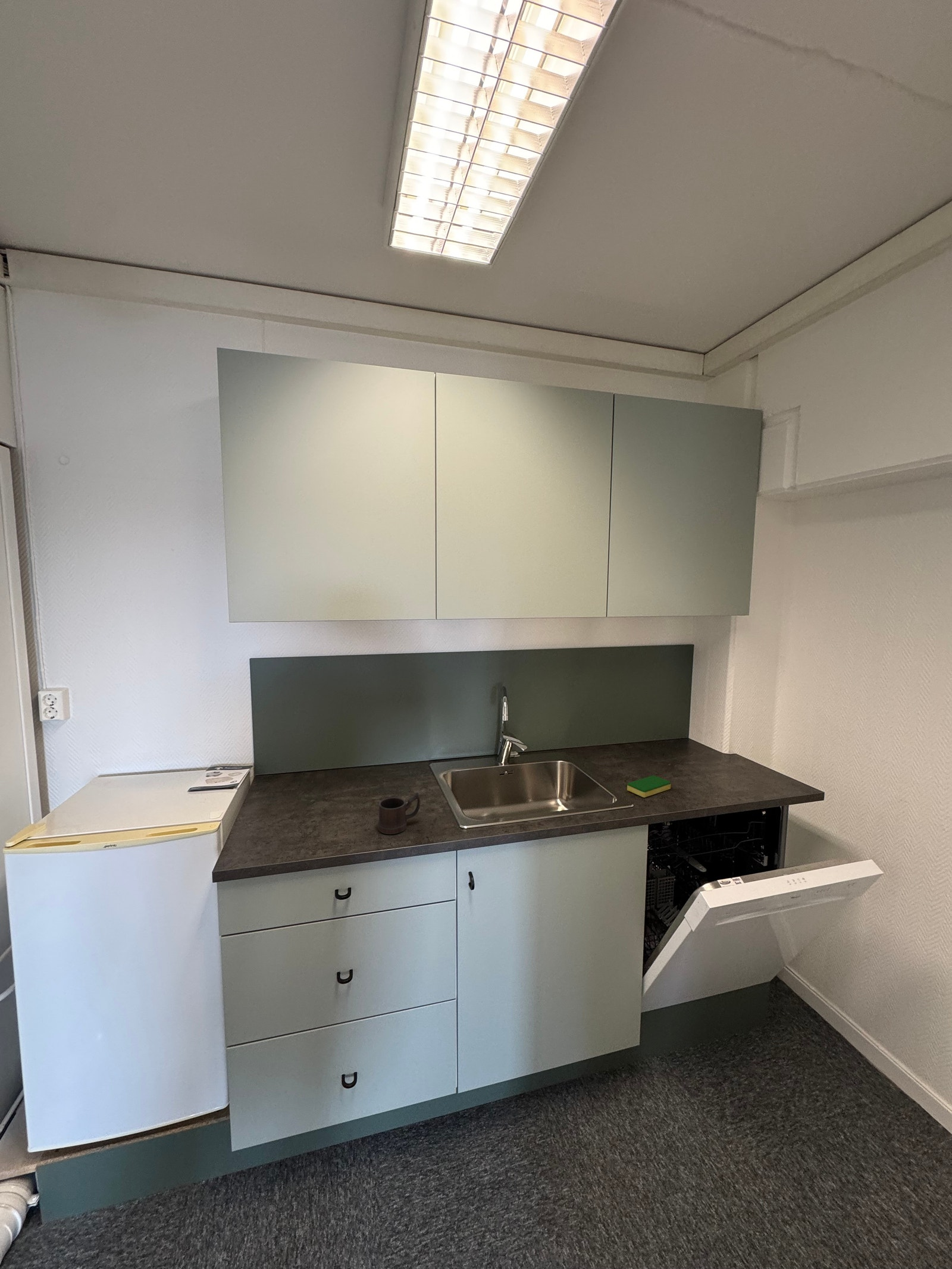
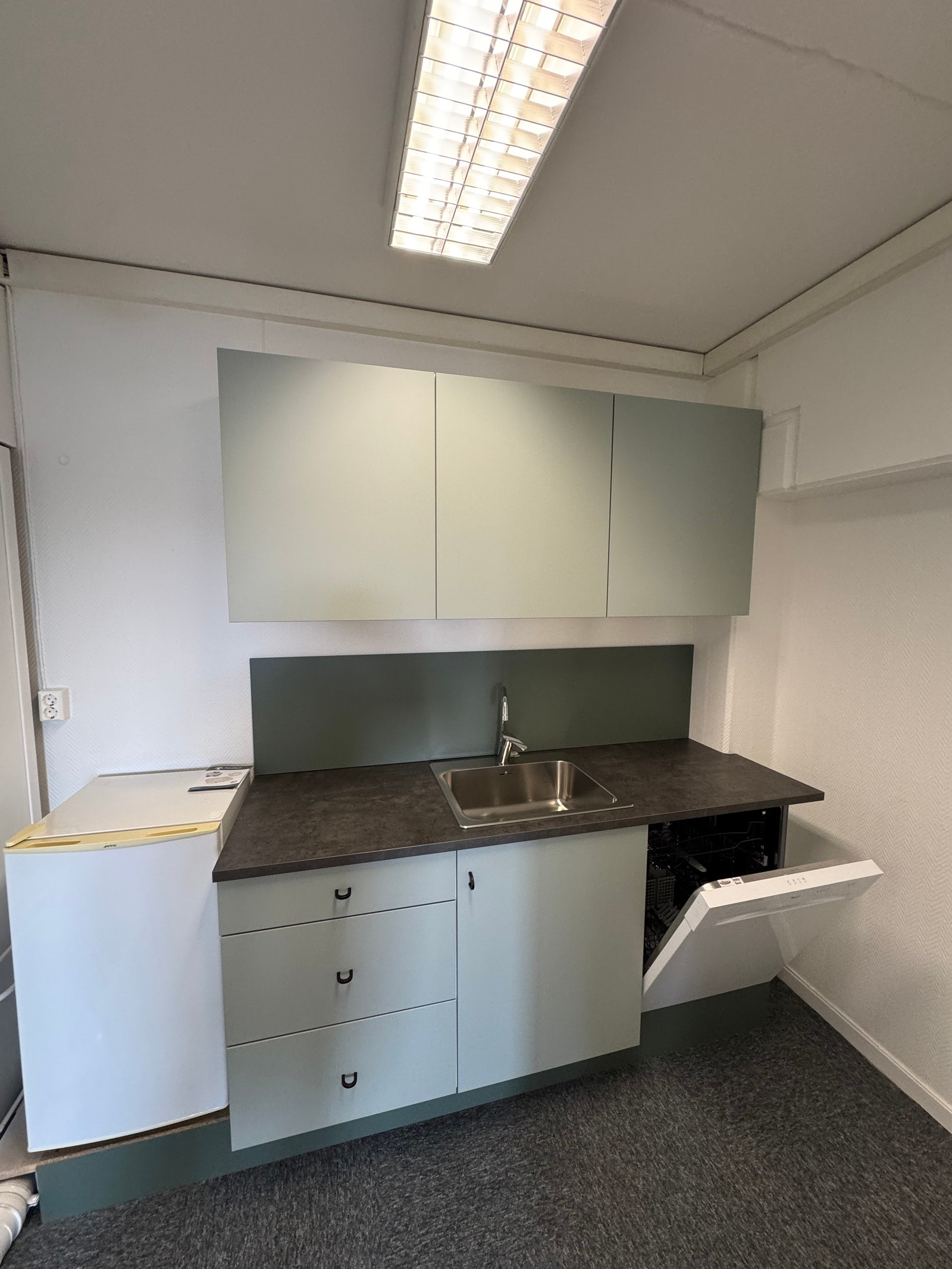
- mug (399, 810)
- dish sponge (649, 786)
